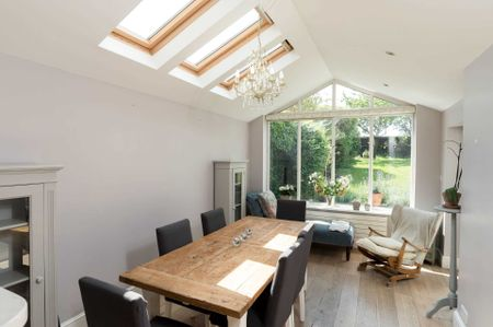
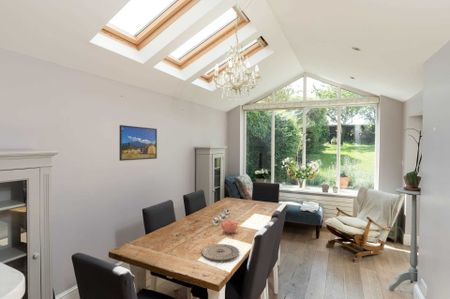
+ teapot (228, 226)
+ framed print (139, 143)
+ plate (220, 252)
